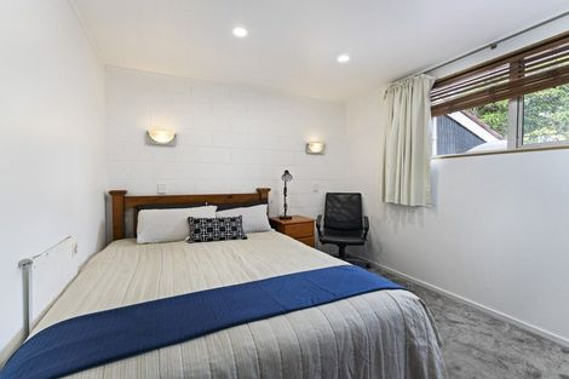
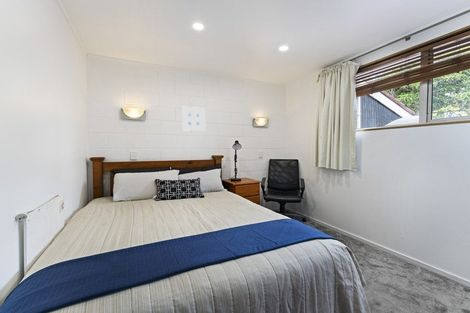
+ wall art (193, 119)
